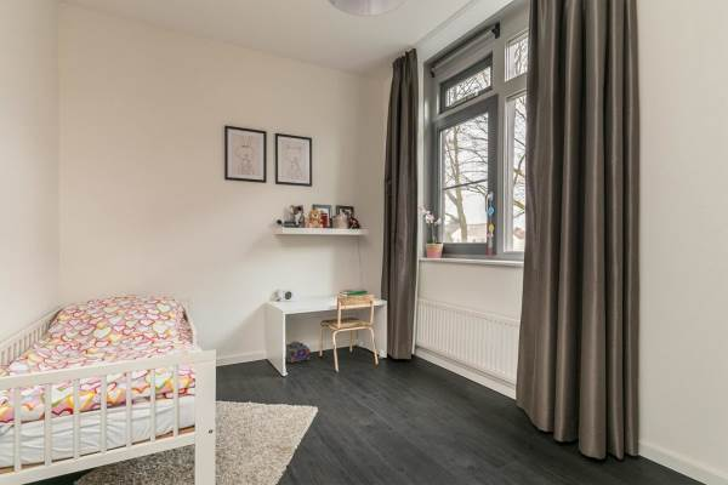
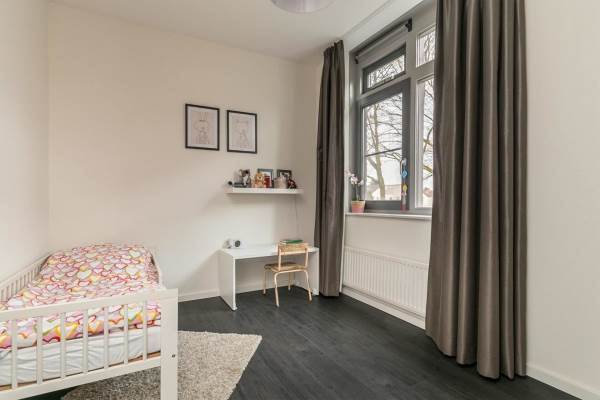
- backpack (294, 348)
